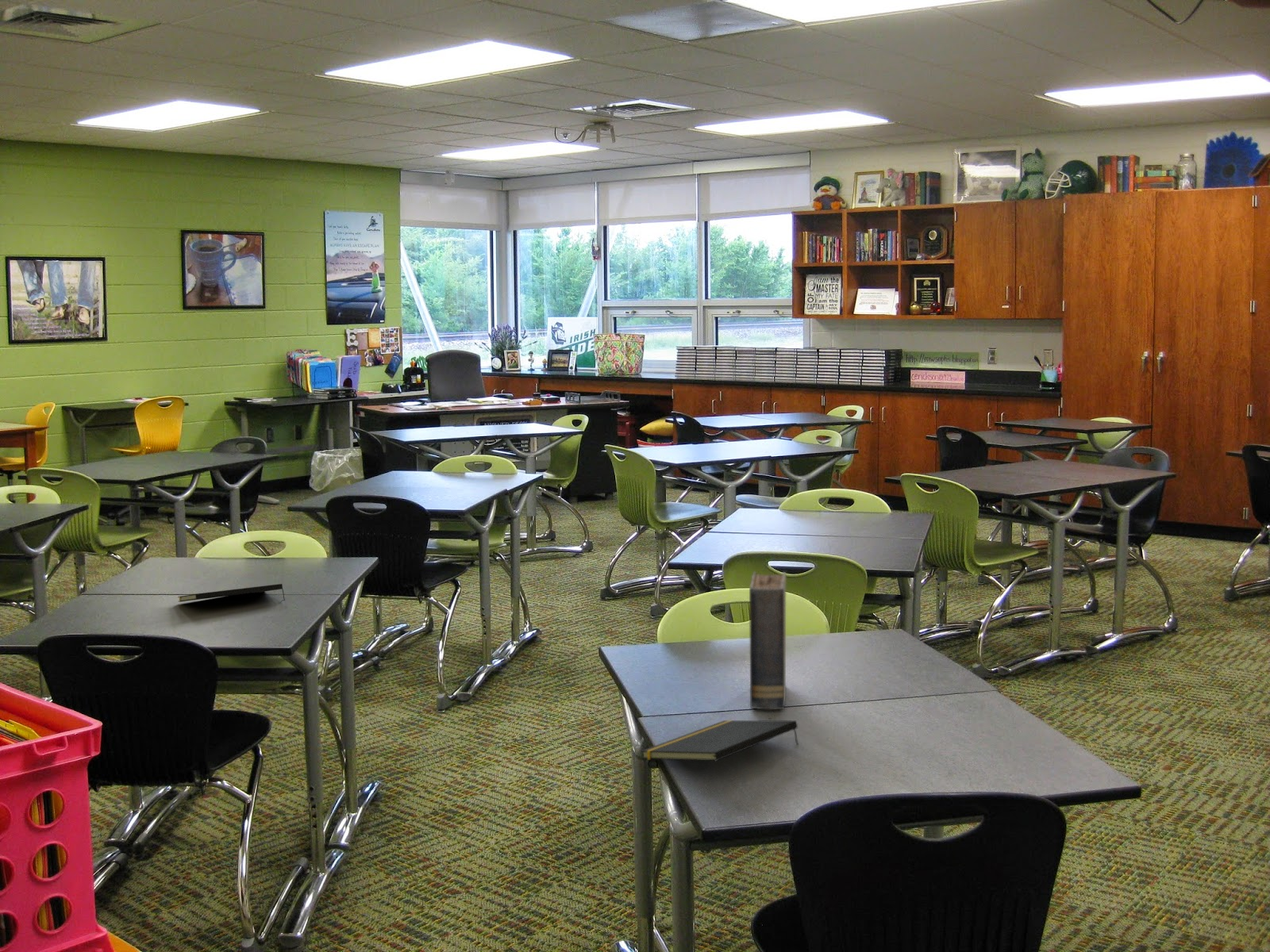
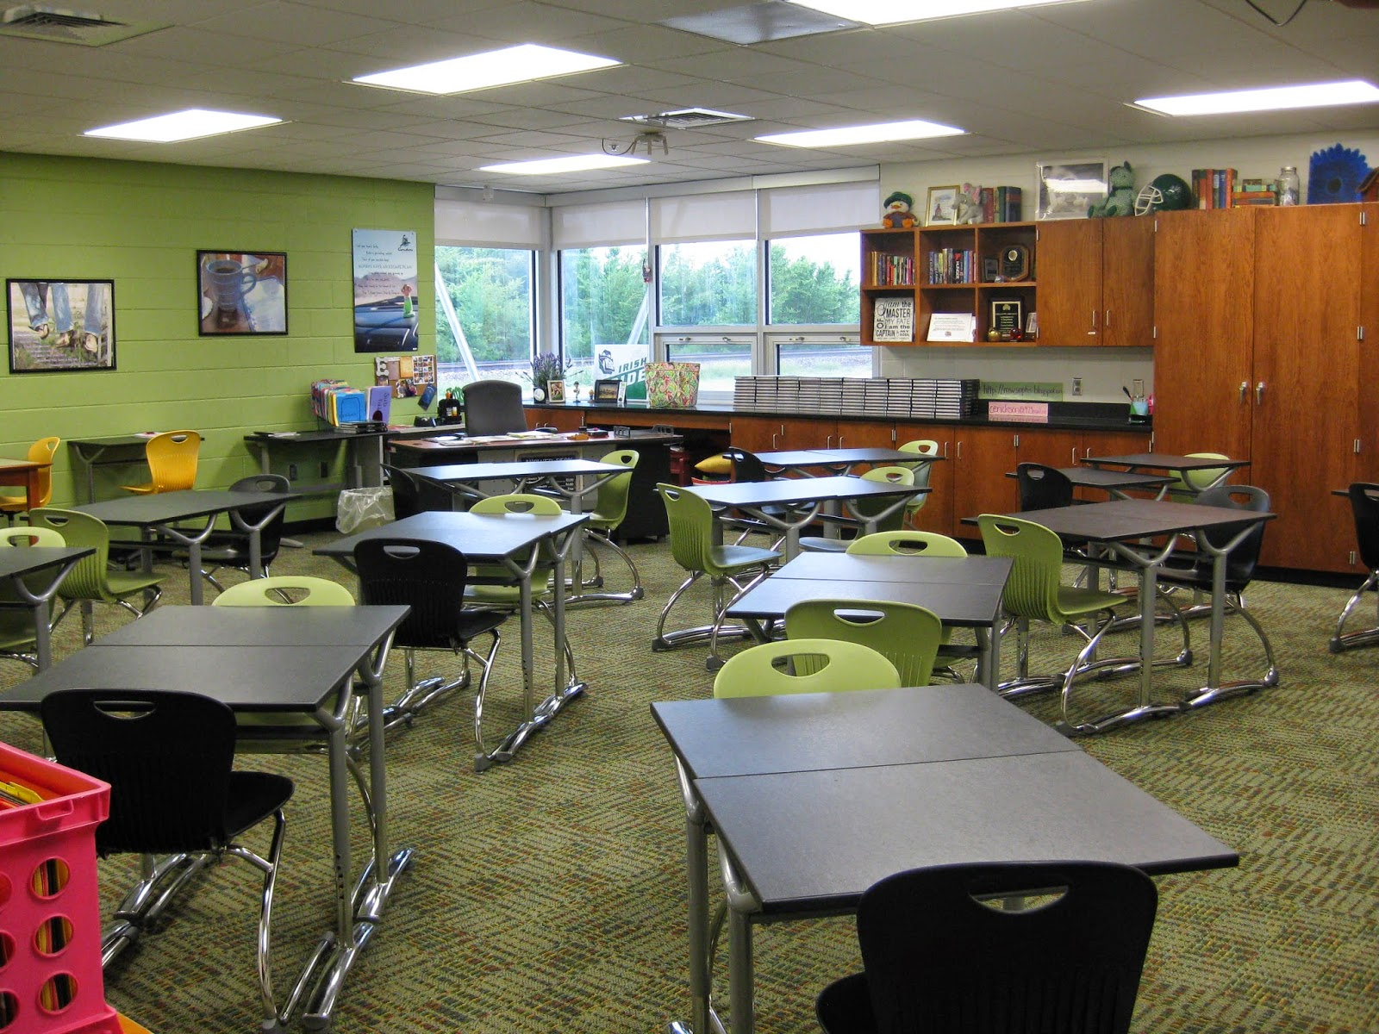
- notepad (230, 593)
- book (768, 636)
- notepad (720, 739)
